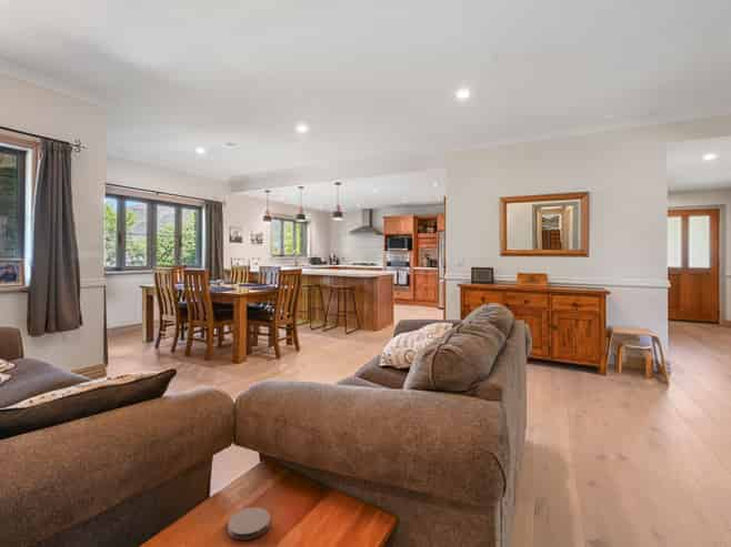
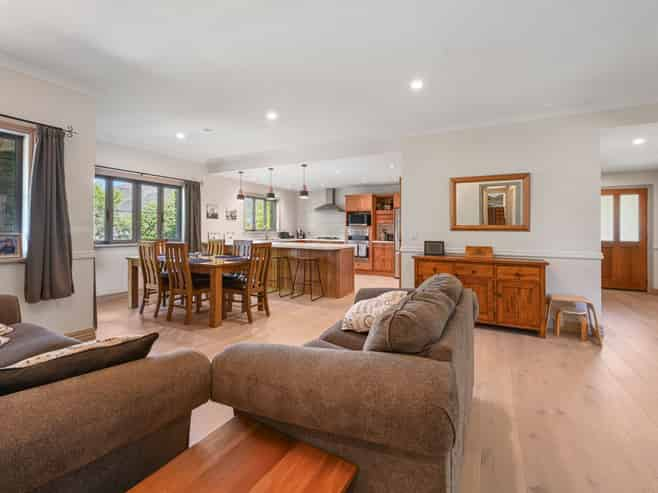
- coaster (249, 523)
